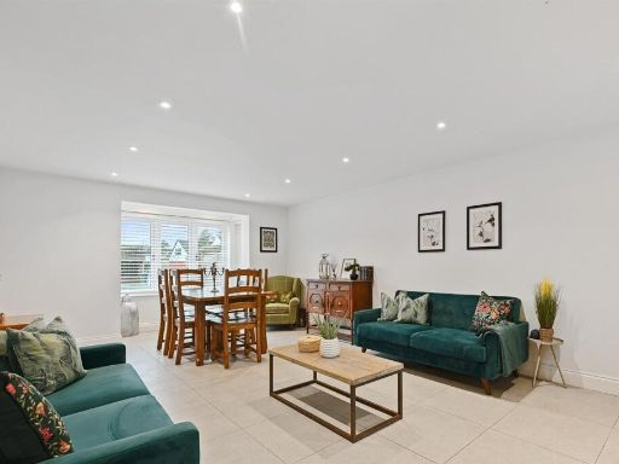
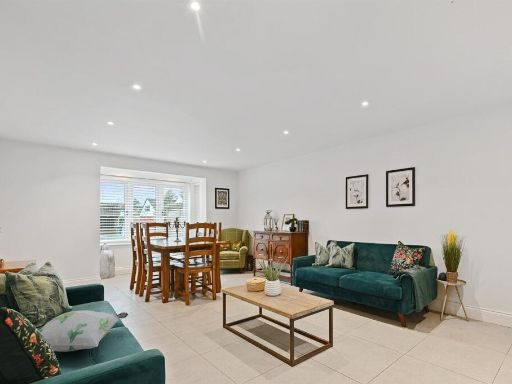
+ decorative pillow (77, 329)
